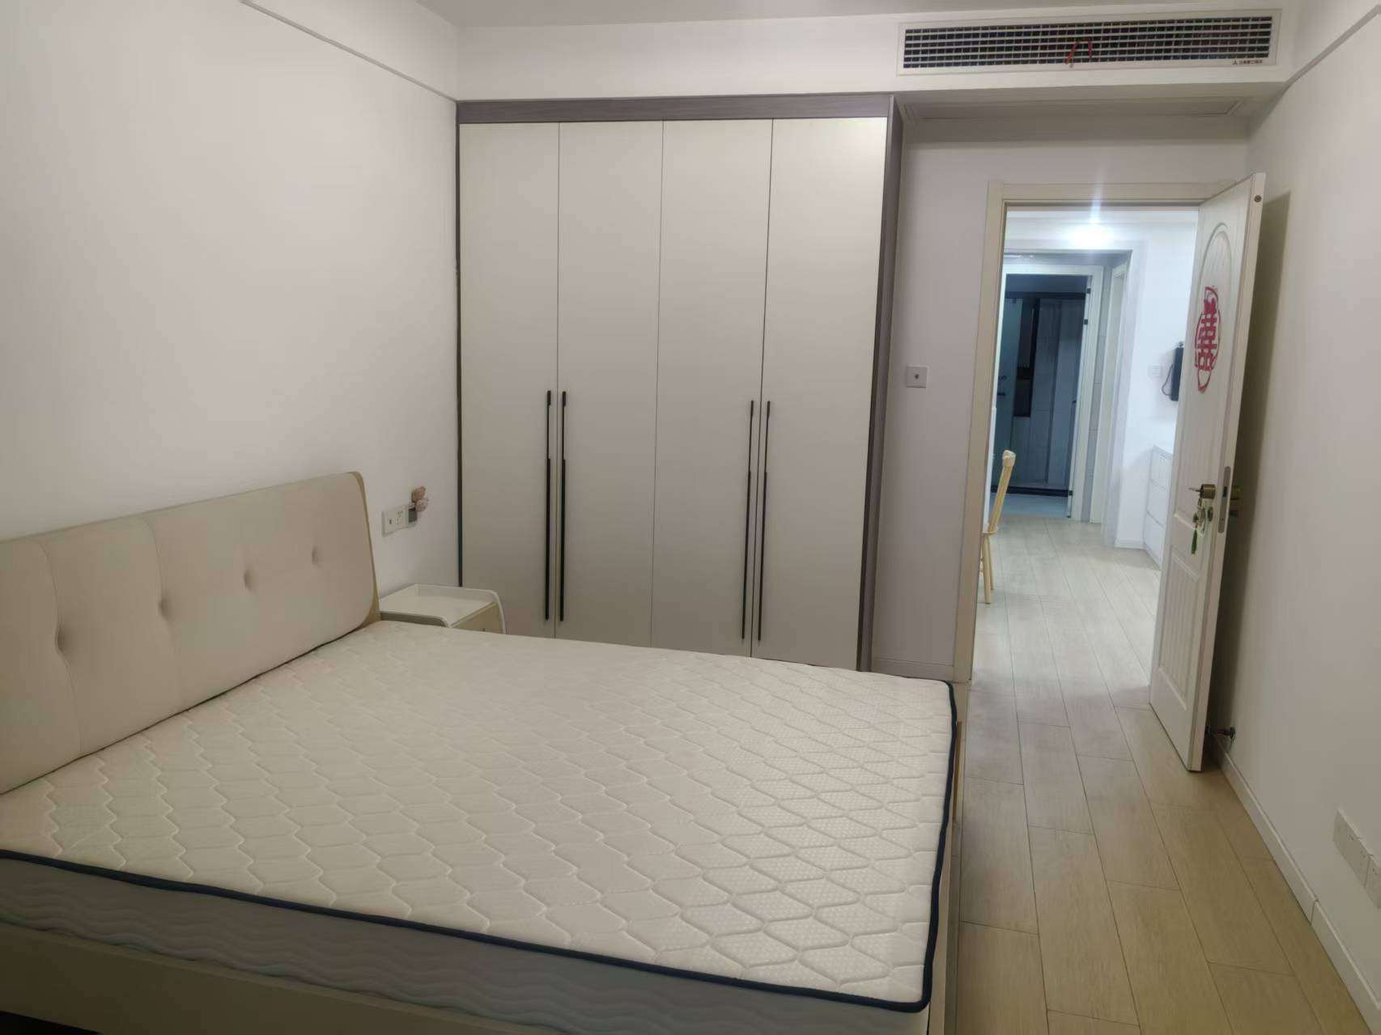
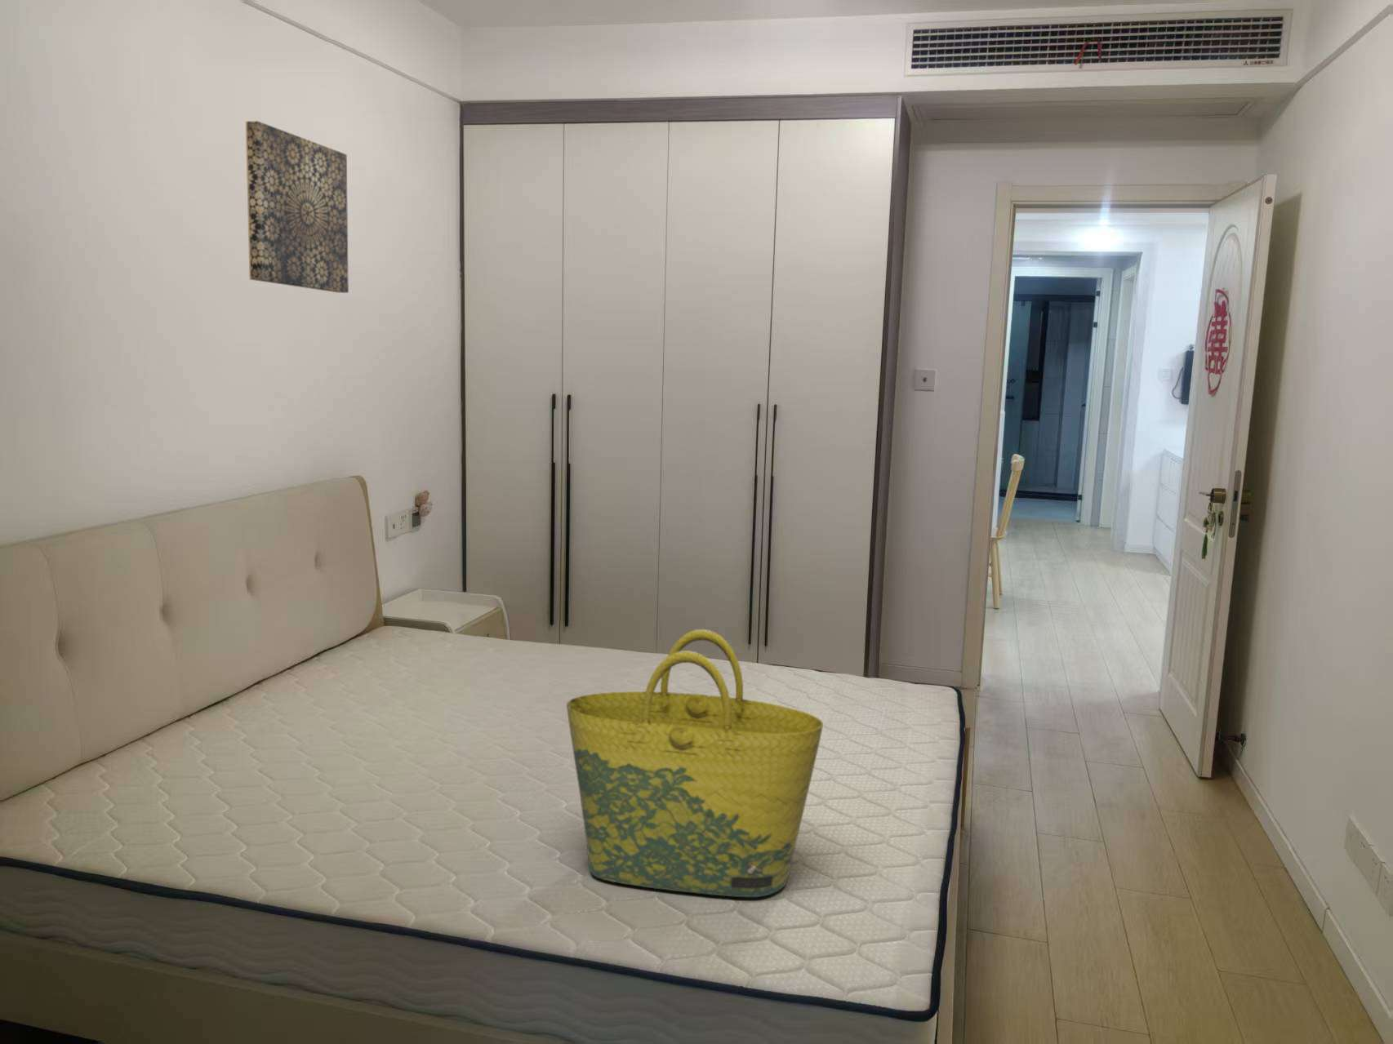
+ wall art (301, 213)
+ tote bag (692, 756)
